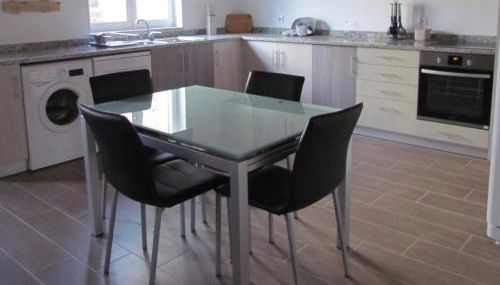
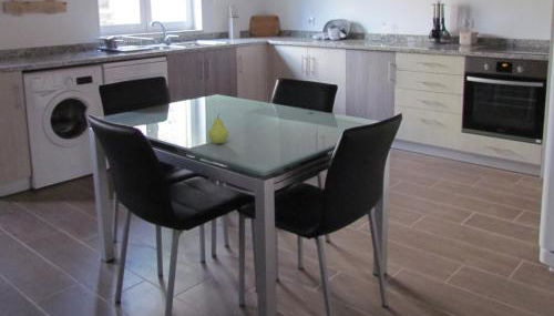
+ fruit (217, 129)
